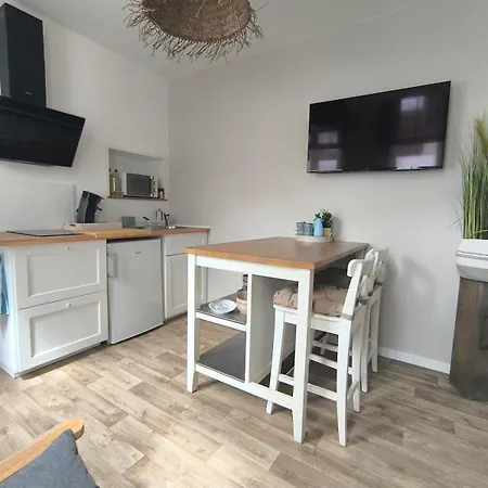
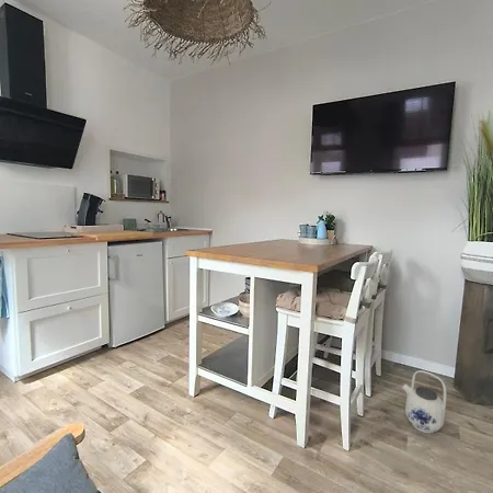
+ teapot (422, 398)
